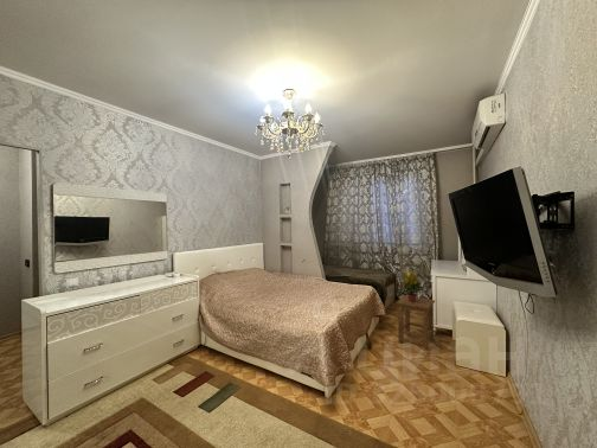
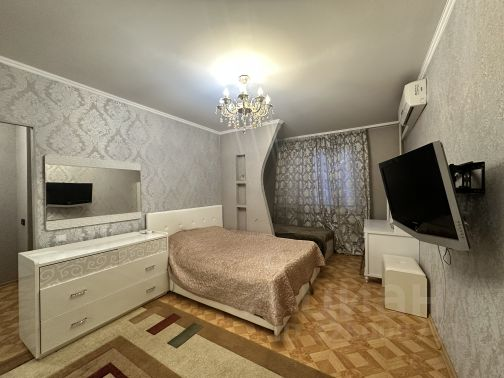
- stool (416, 324)
- potted plant (411, 286)
